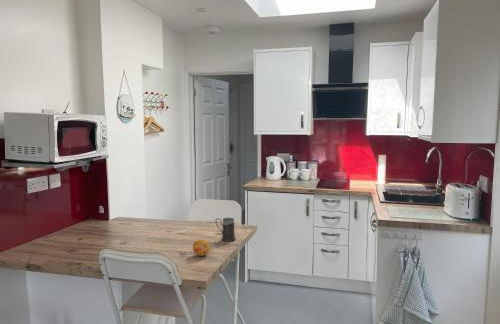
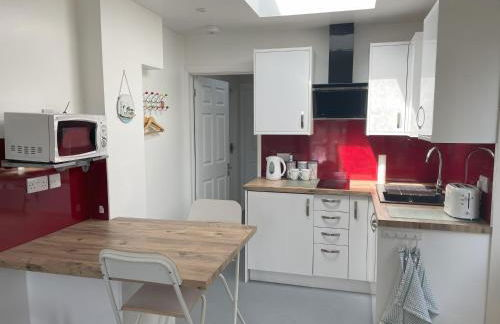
- fruit (201, 247)
- mug (225, 228)
